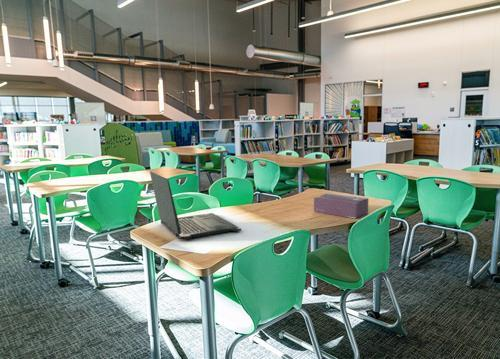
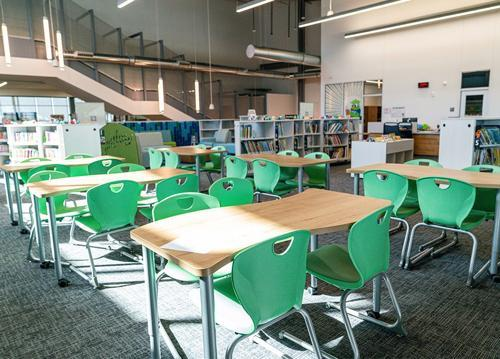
- tissue box (340, 204)
- laptop (194, 215)
